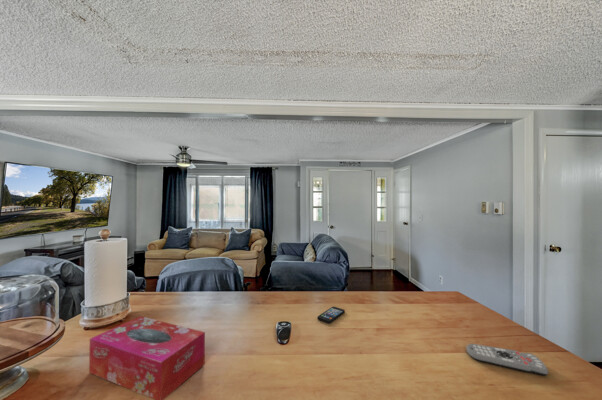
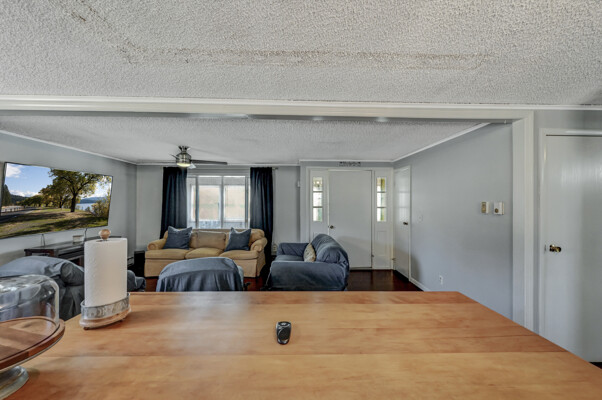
- remote control (503, 357)
- tissue box (148, 351)
- smartphone (331, 314)
